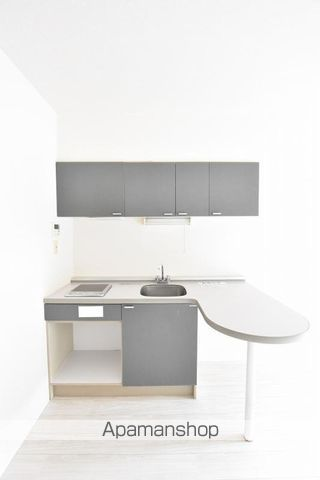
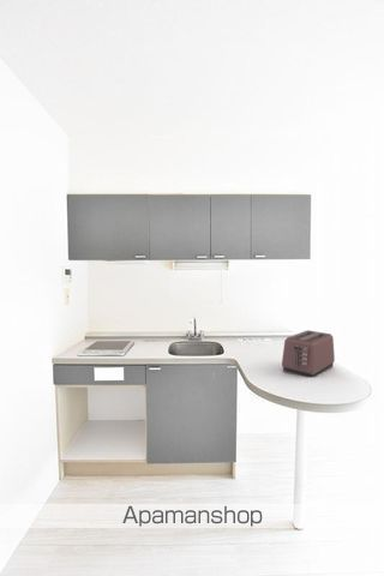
+ toaster (307, 352)
